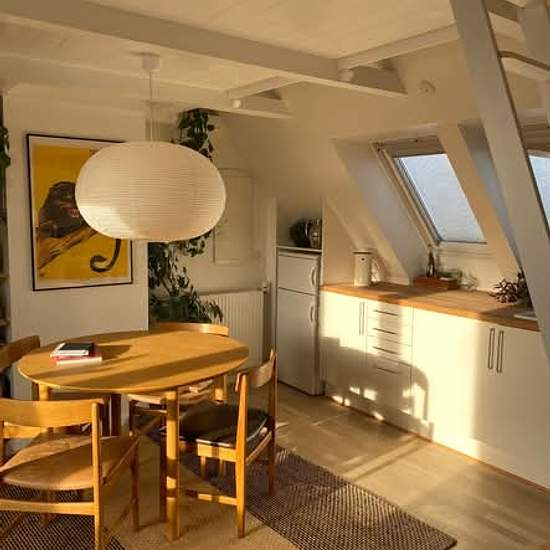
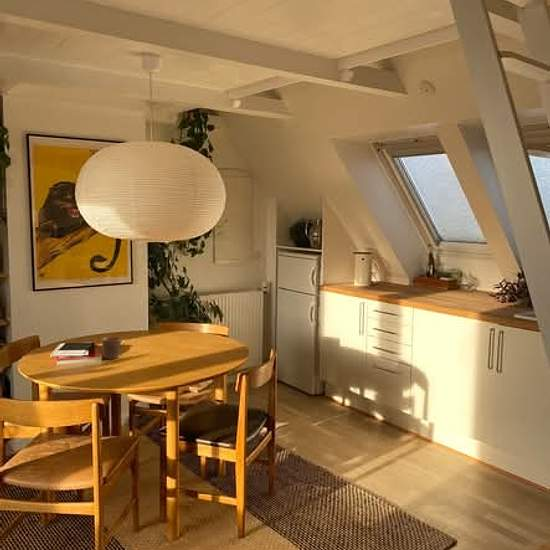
+ mug (113, 348)
